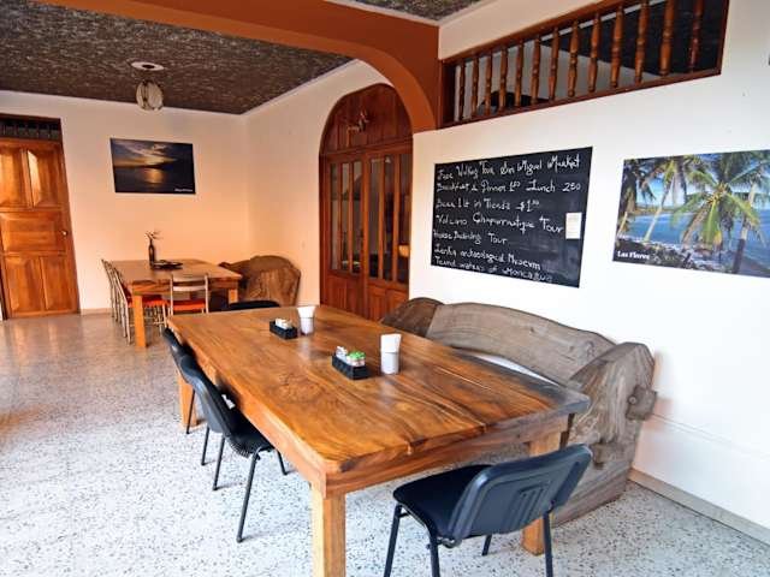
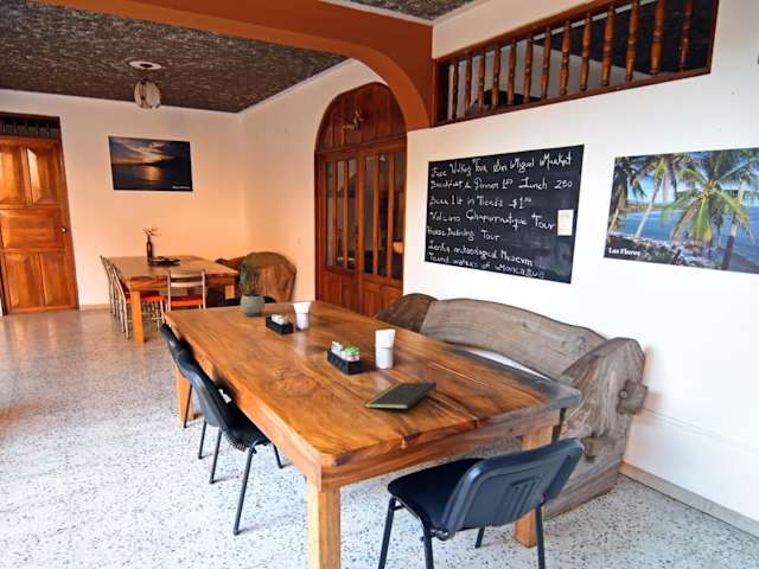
+ notepad (401, 394)
+ potted plant (250, 287)
